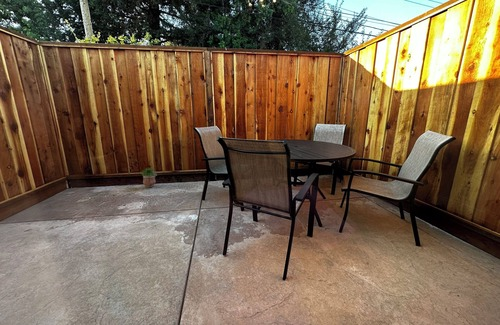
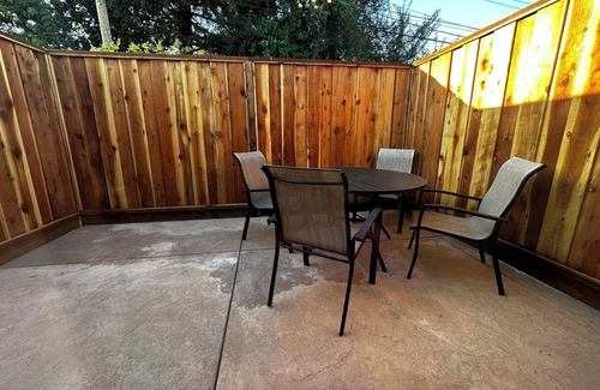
- potted plant (149, 176)
